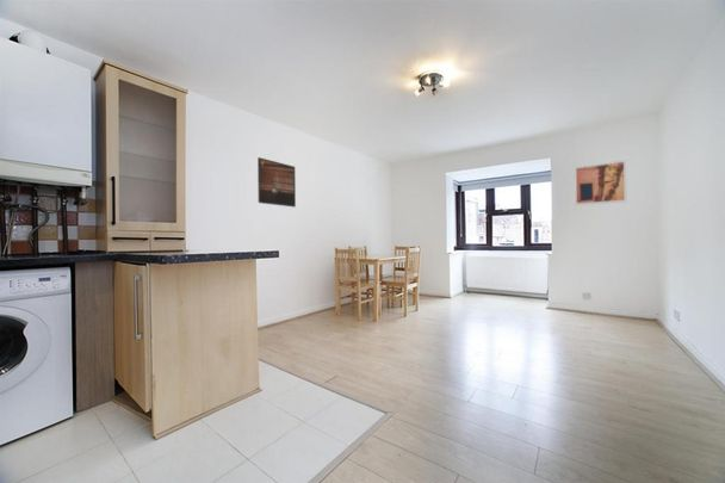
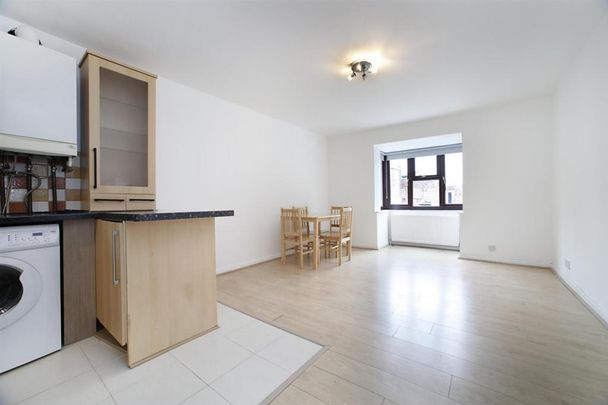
- wall art (599, 184)
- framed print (277, 184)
